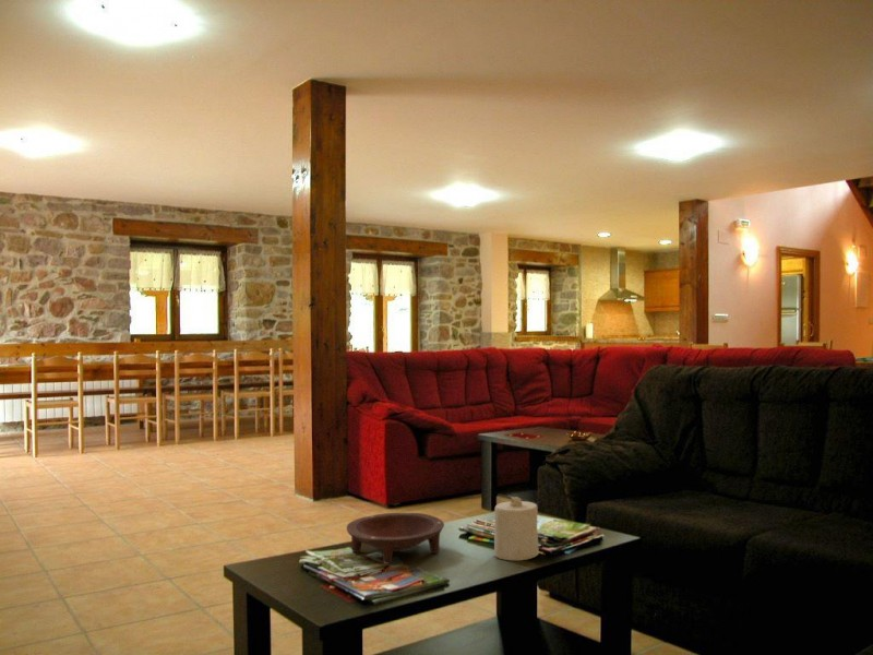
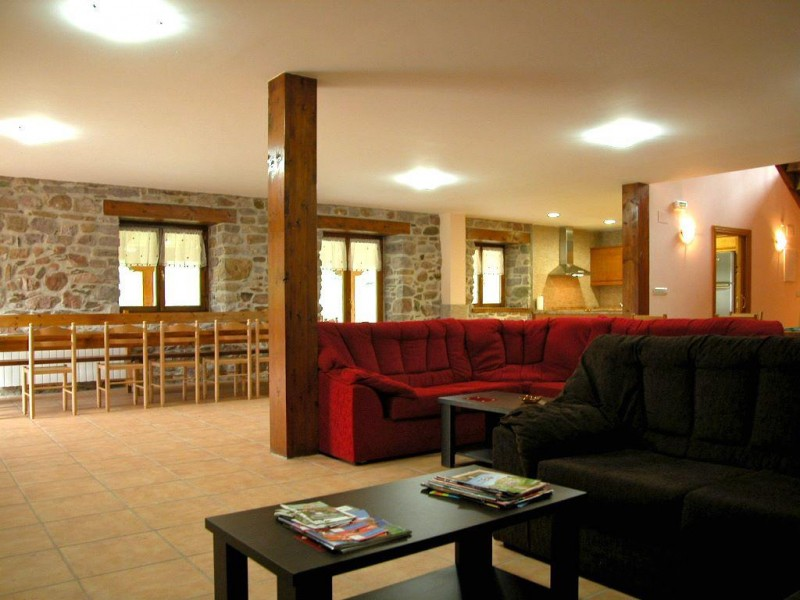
- candle (516, 524)
- bowl (395, 537)
